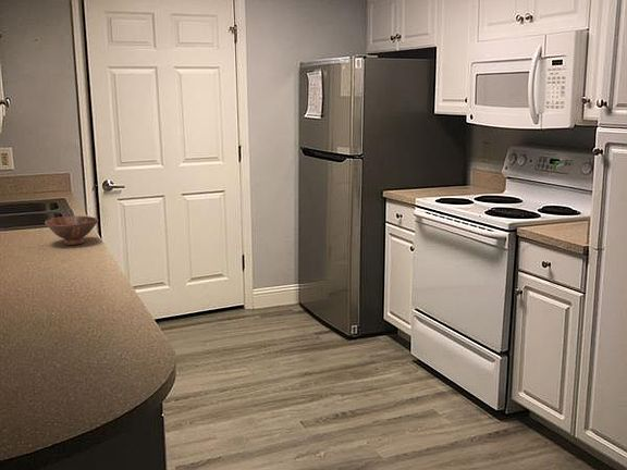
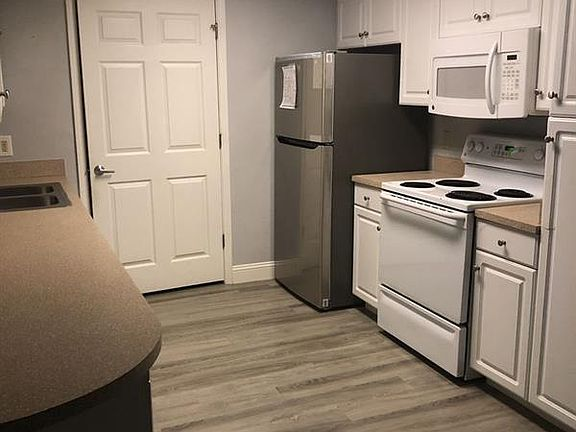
- bowl (72, 231)
